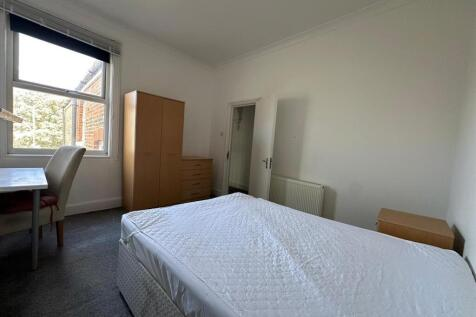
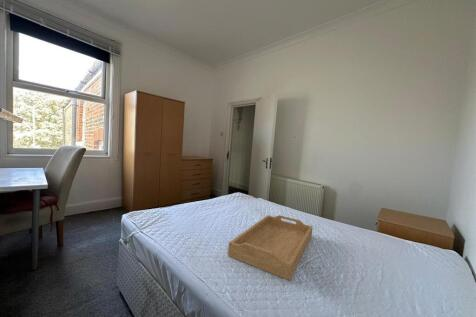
+ serving tray (275, 237)
